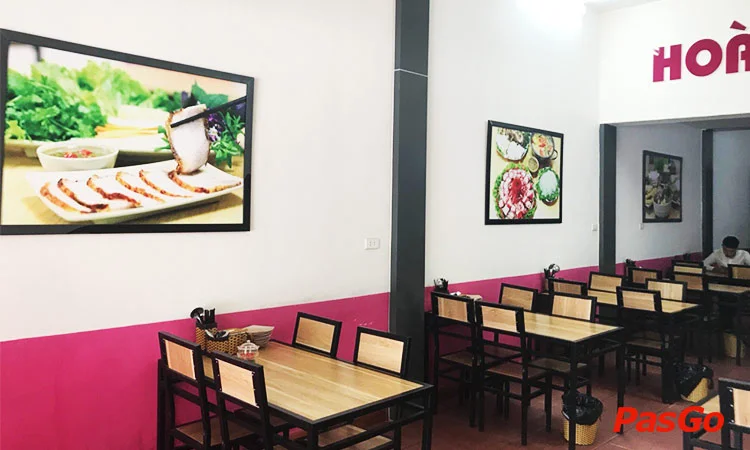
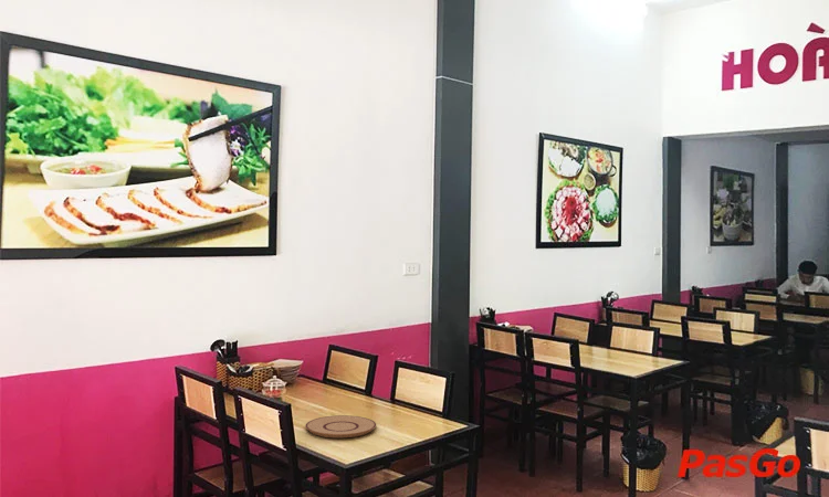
+ plate (340, 426)
